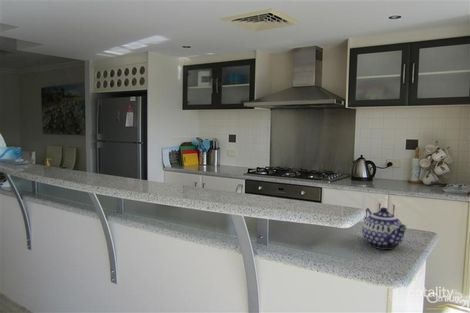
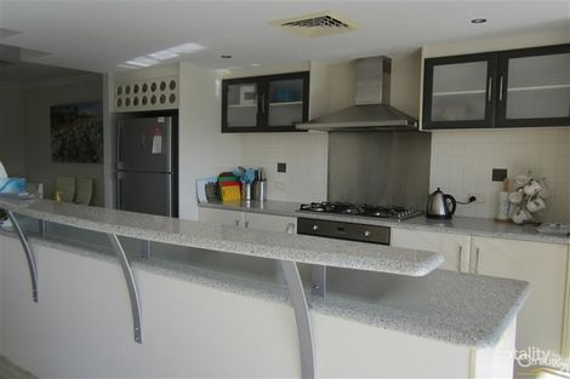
- teapot (382, 226)
